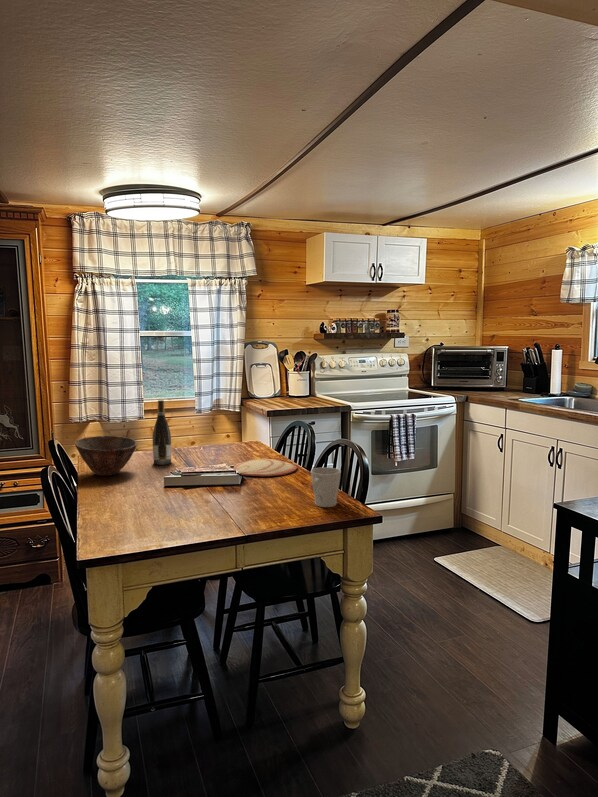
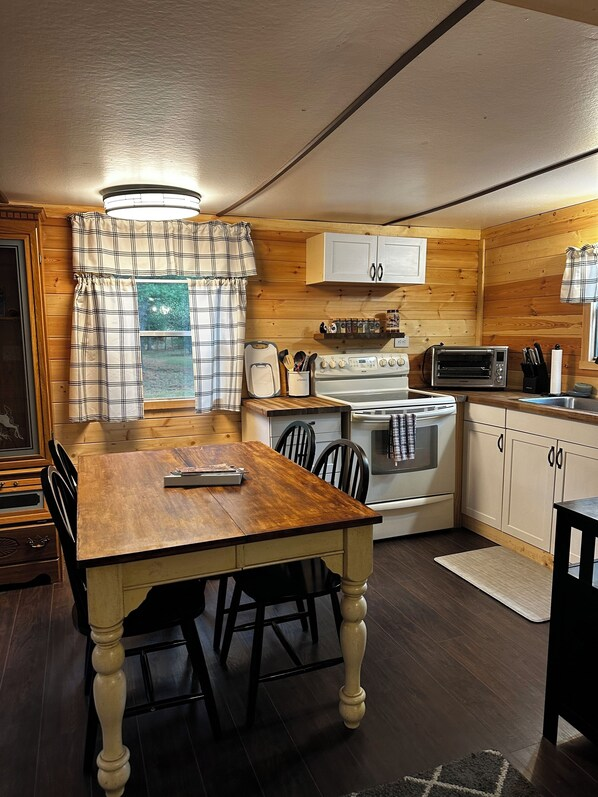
- mug (323, 488)
- plate (265, 465)
- wine bottle (161, 431)
- bowl (106, 457)
